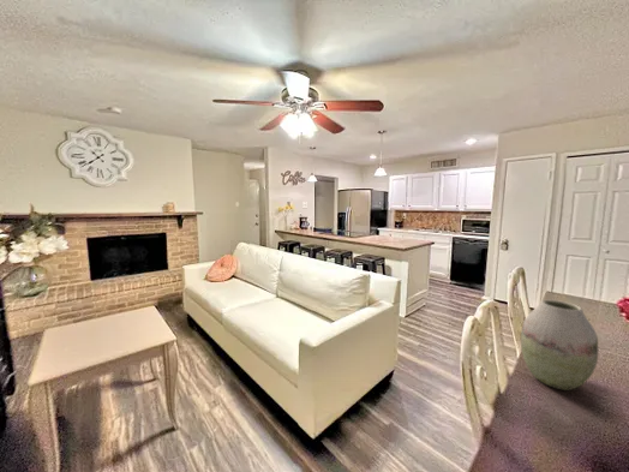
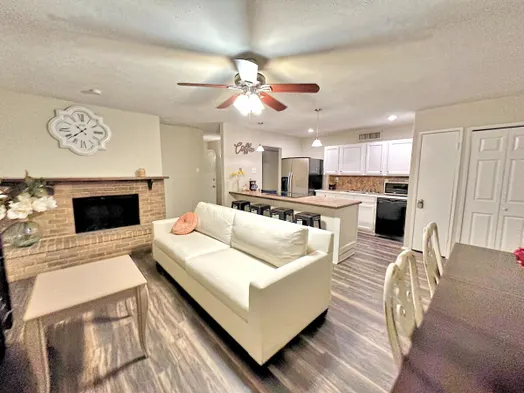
- vase (556, 342)
